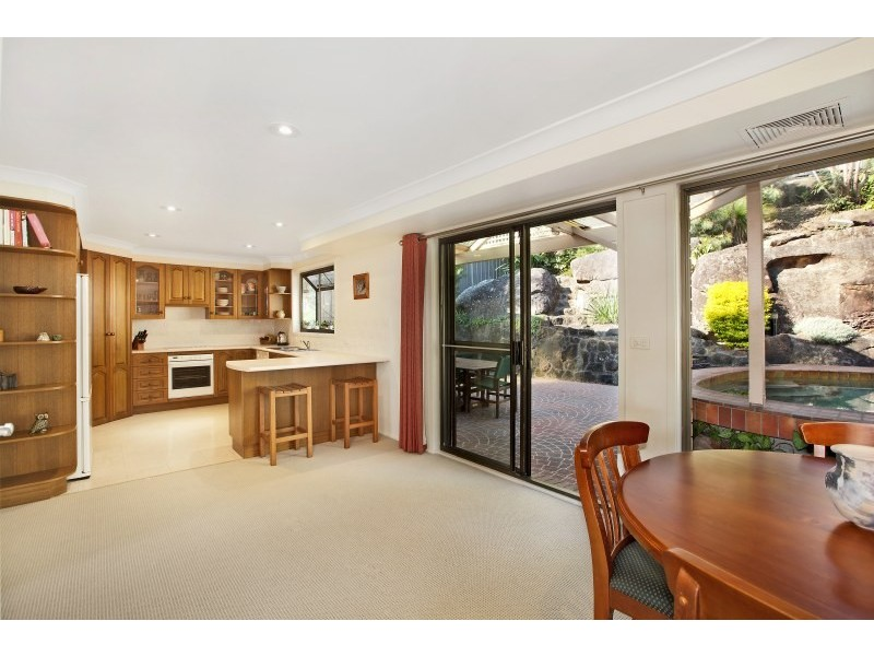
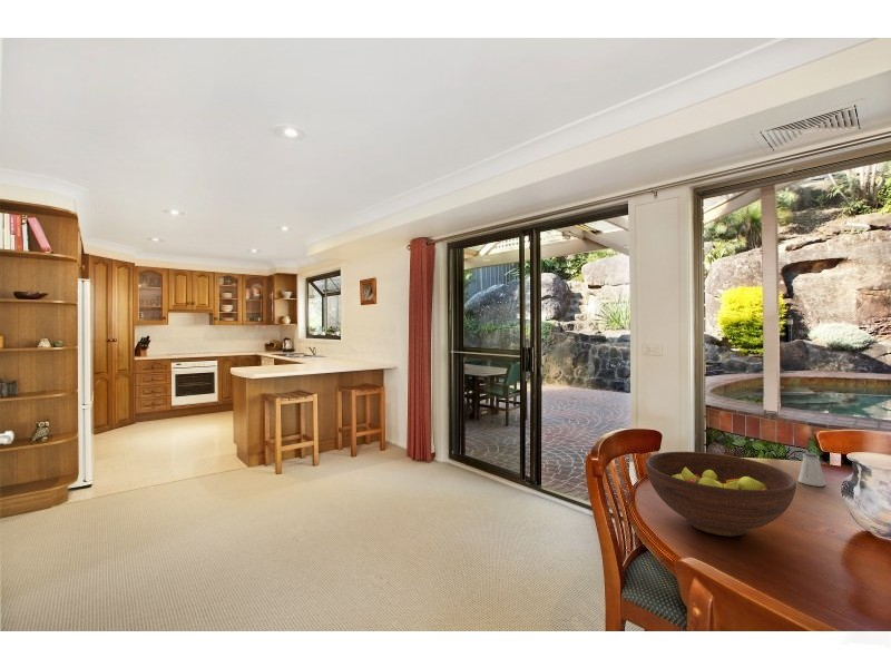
+ fruit bowl (715, 497)
+ saltshaker (811, 468)
